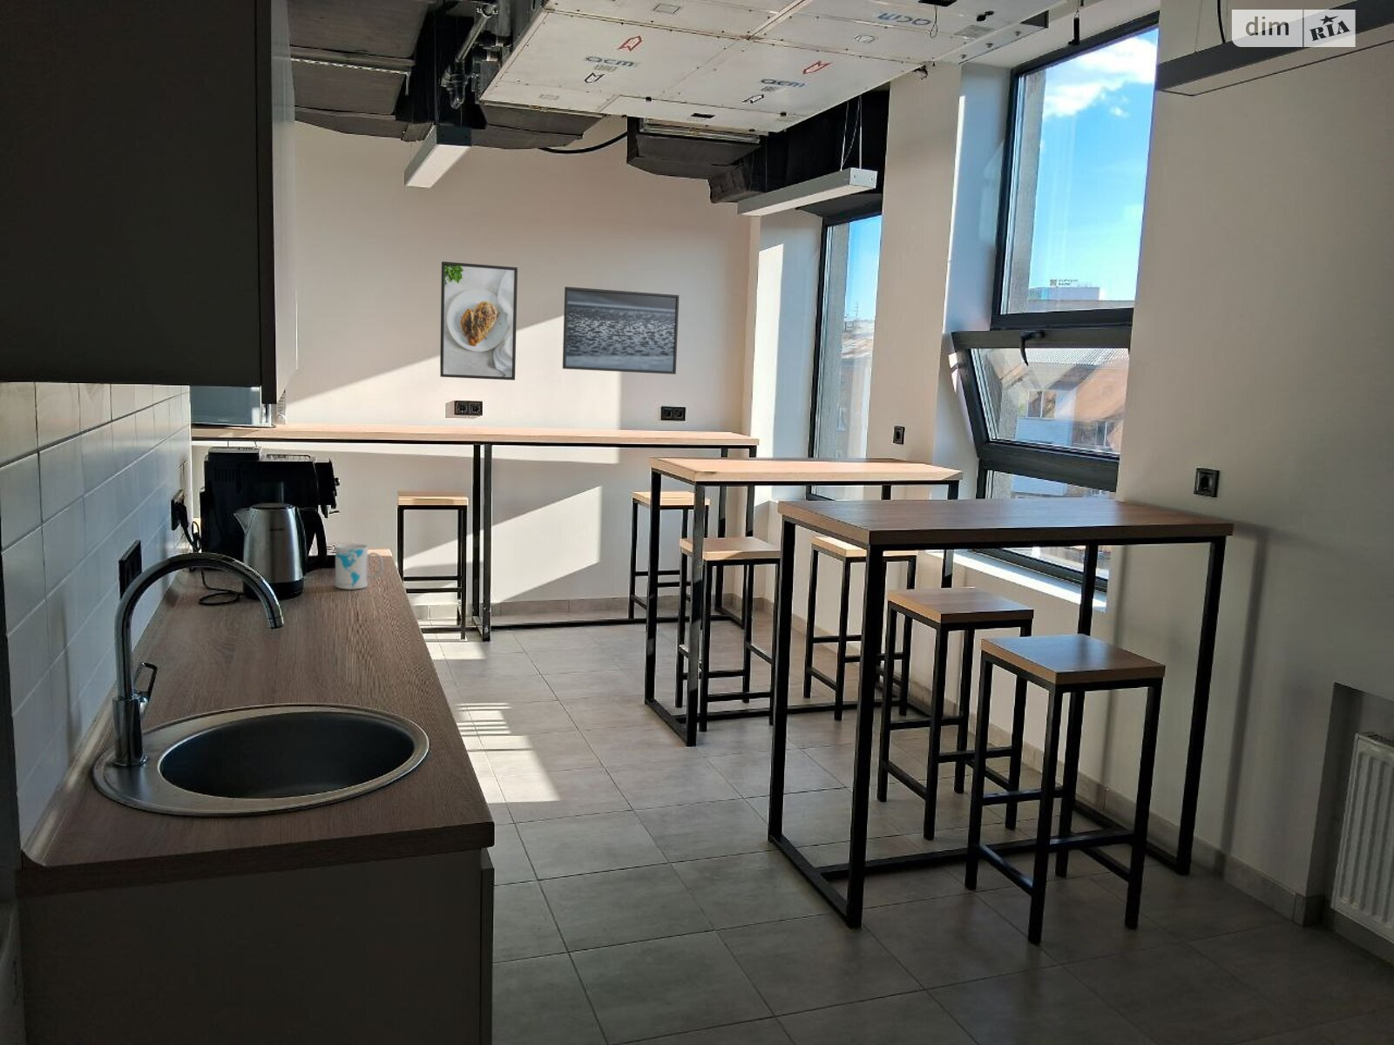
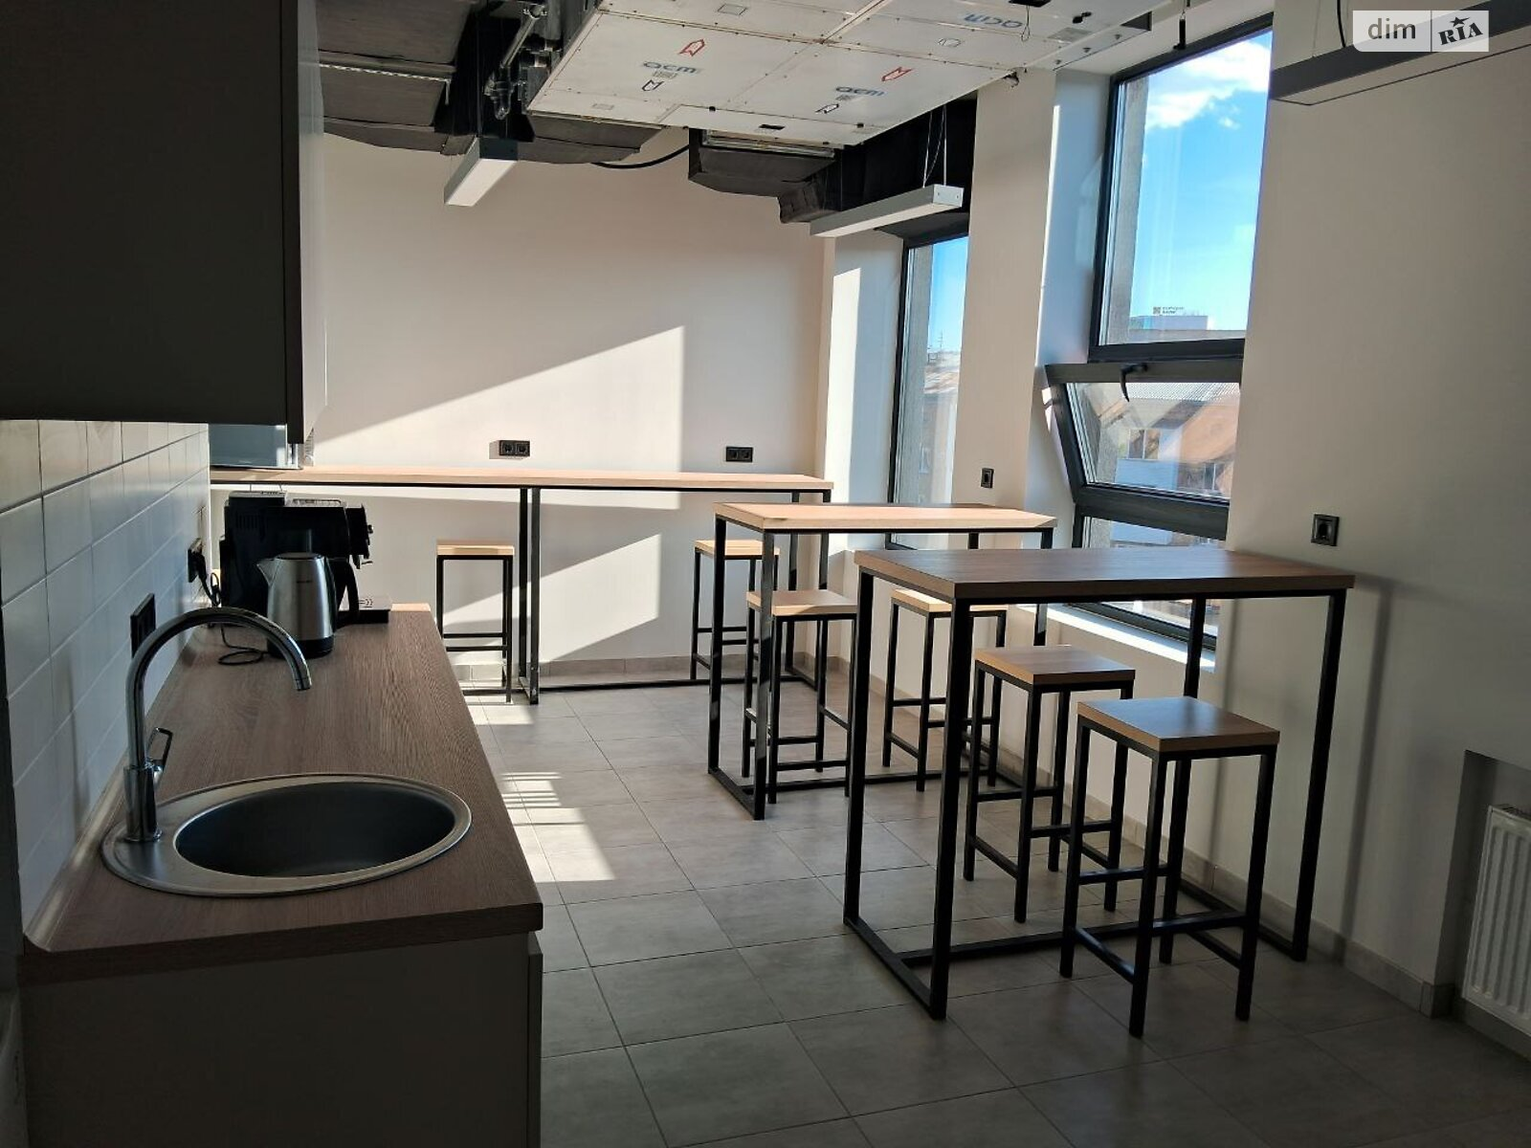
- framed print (621, 330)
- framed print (479, 322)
- mug (359, 566)
